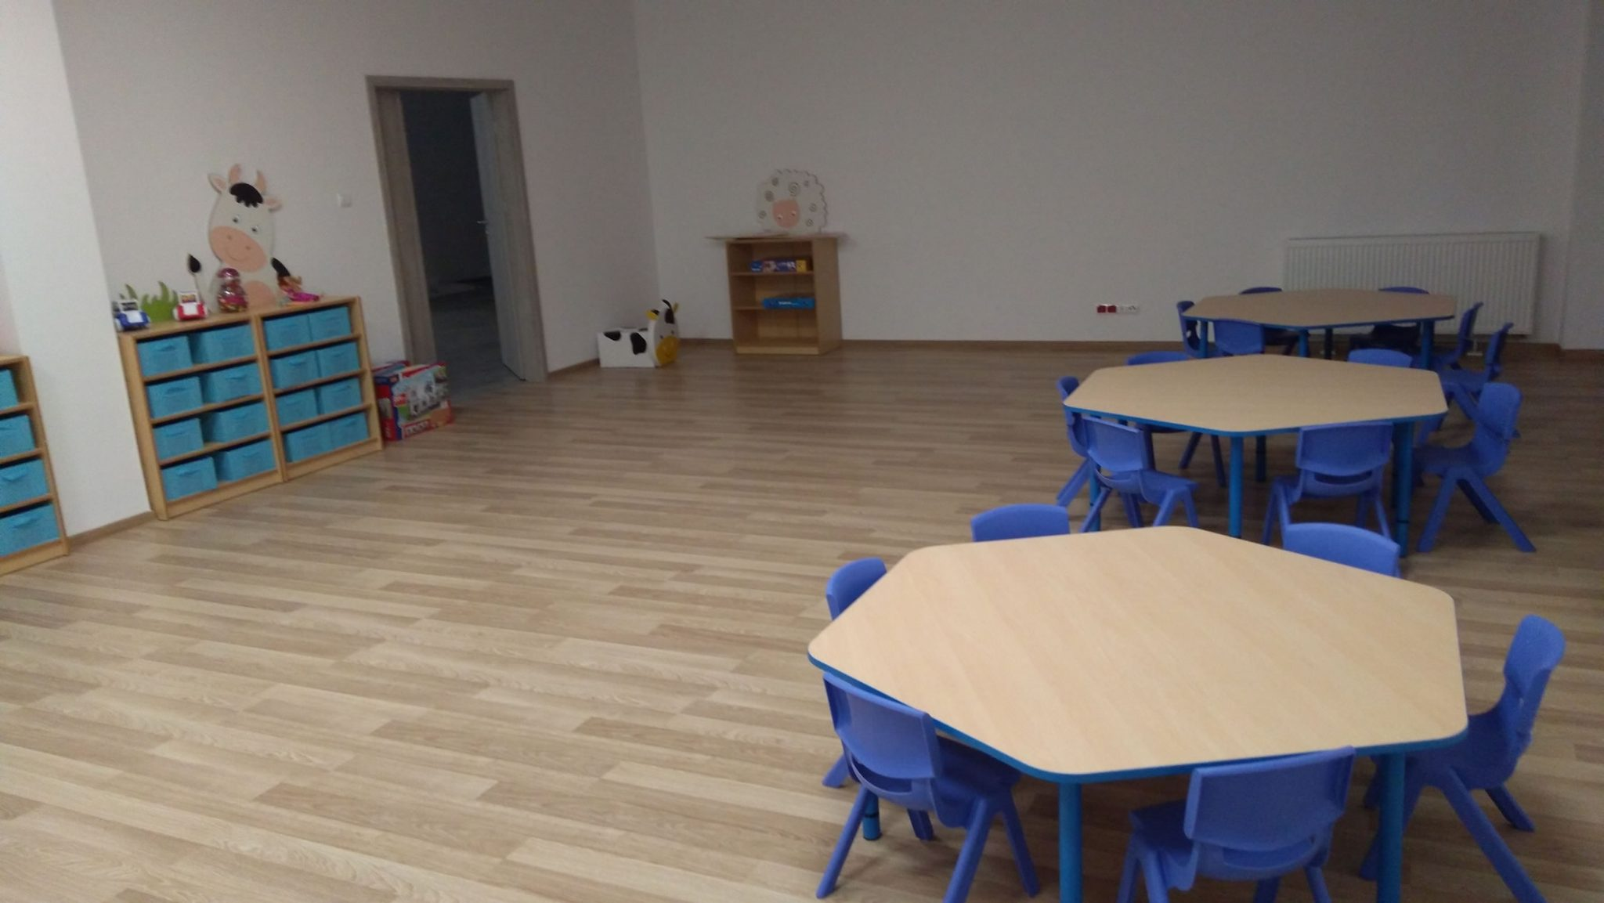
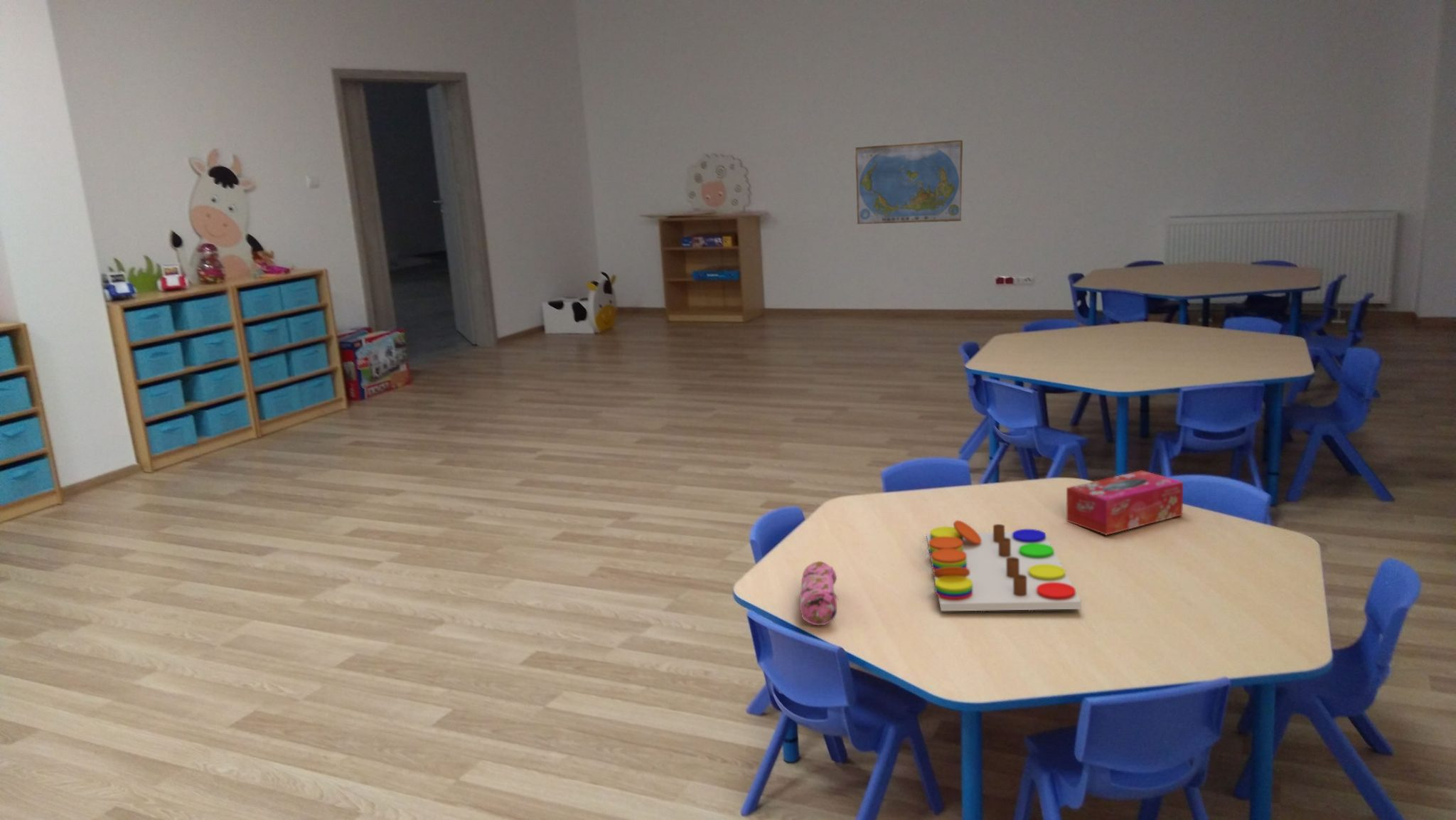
+ tissue box (1124, 501)
+ pencil case (818, 592)
+ world map (908, 183)
+ board game (995, 556)
